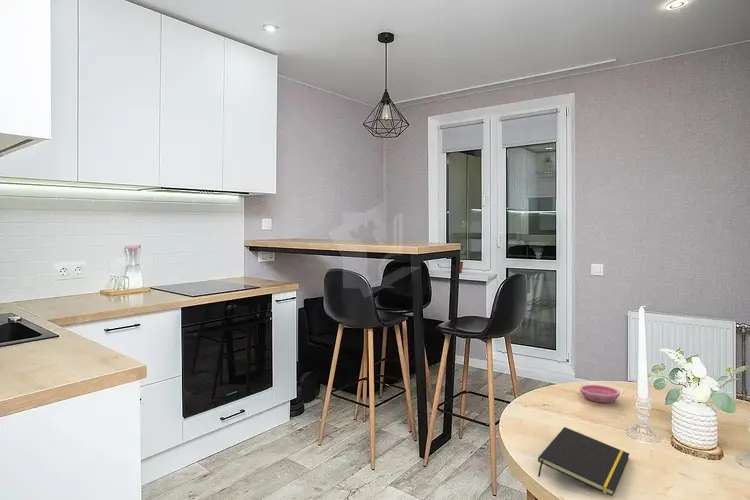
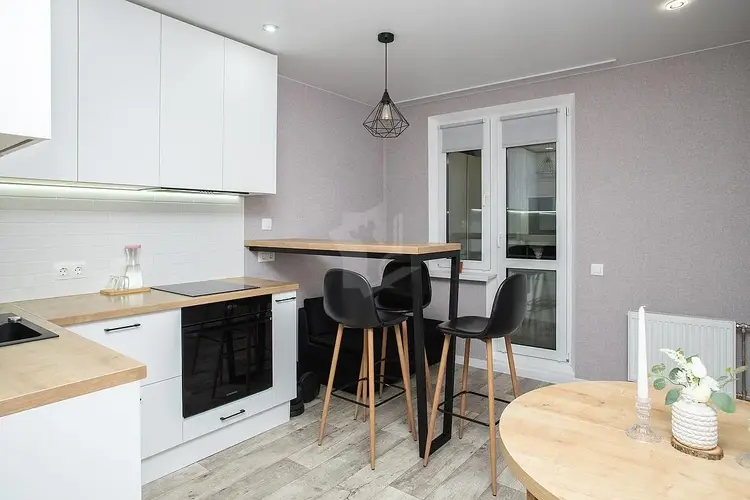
- notepad (585, 457)
- saucer (599, 394)
